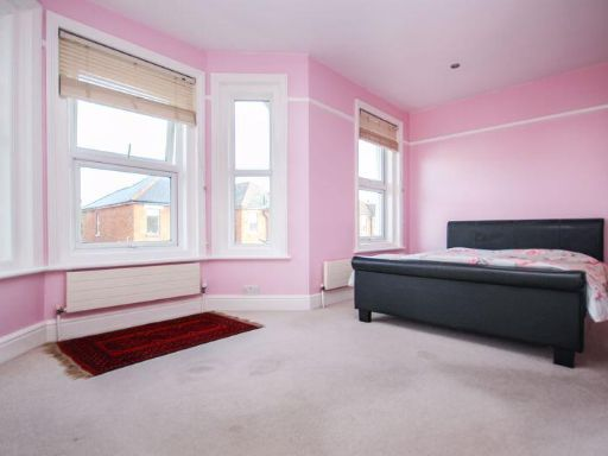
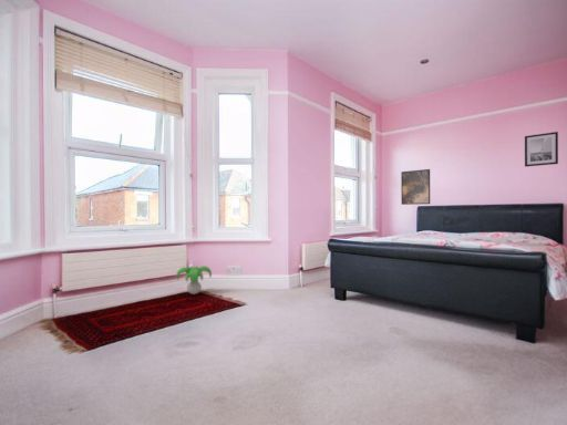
+ wall art (540, 149)
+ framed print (415, 187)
+ decorative plant (194, 280)
